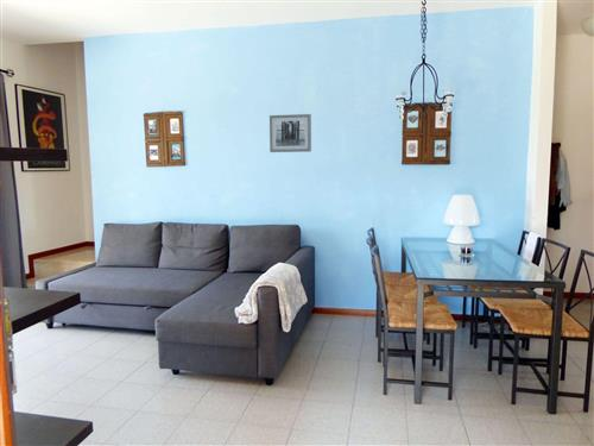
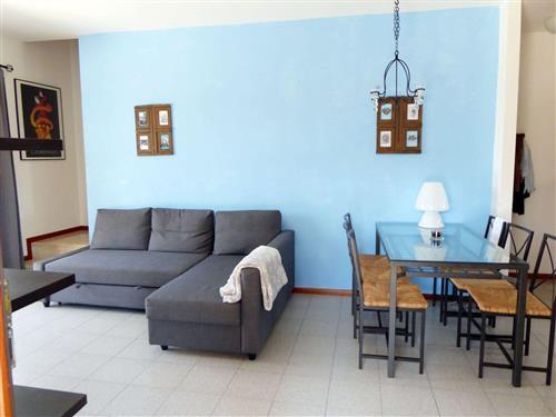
- wall art (290, 133)
